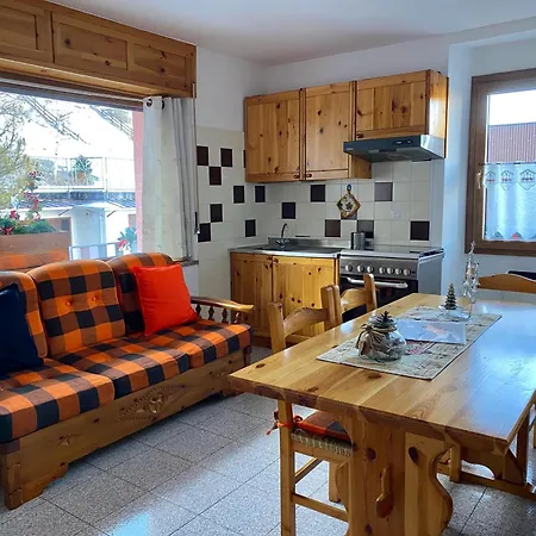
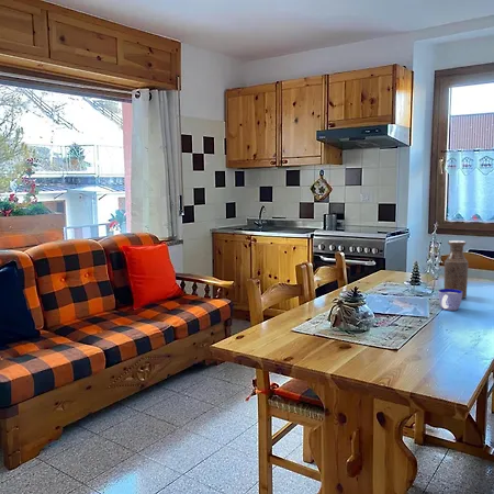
+ cup (448, 300)
+ bottle (456, 269)
